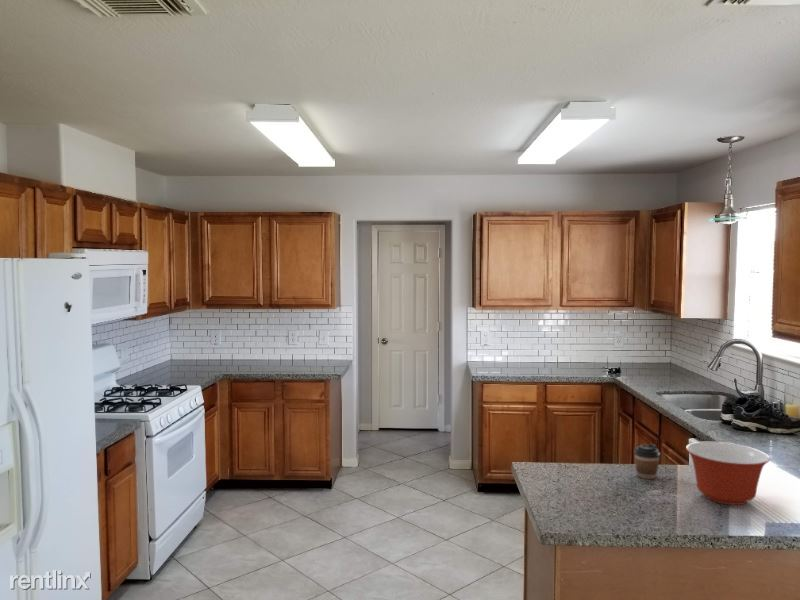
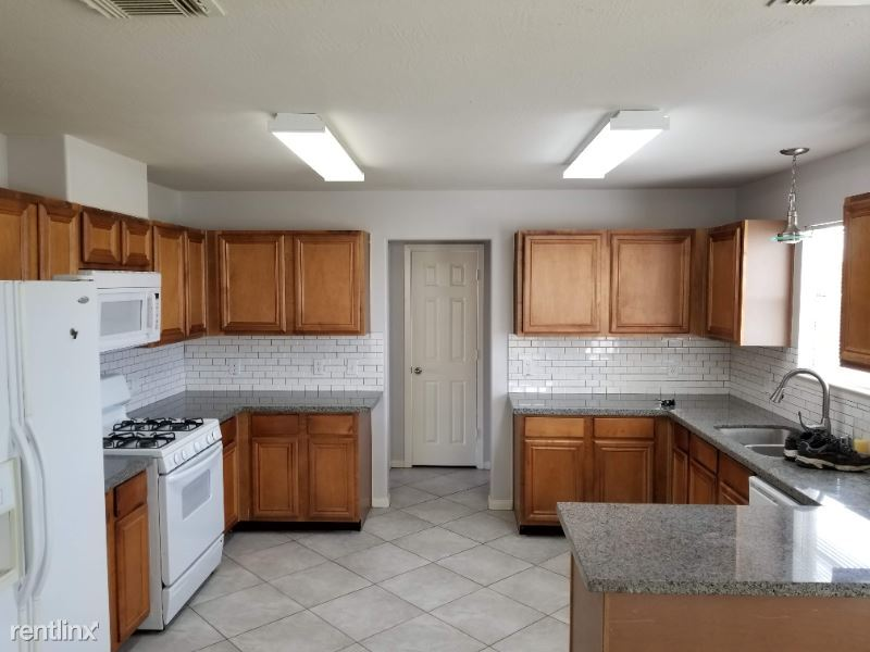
- mixing bowl (726, 475)
- coffee cup (646, 460)
